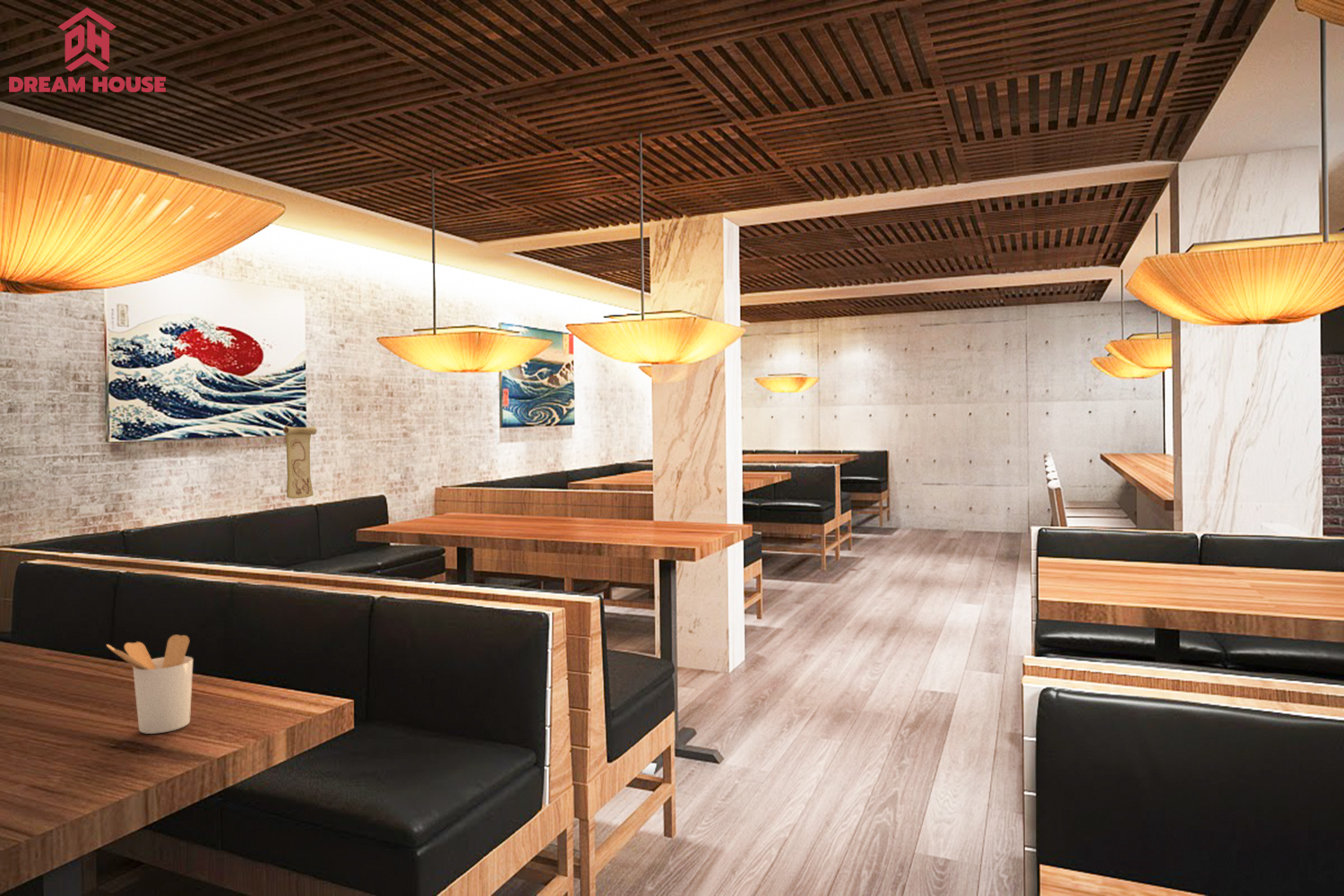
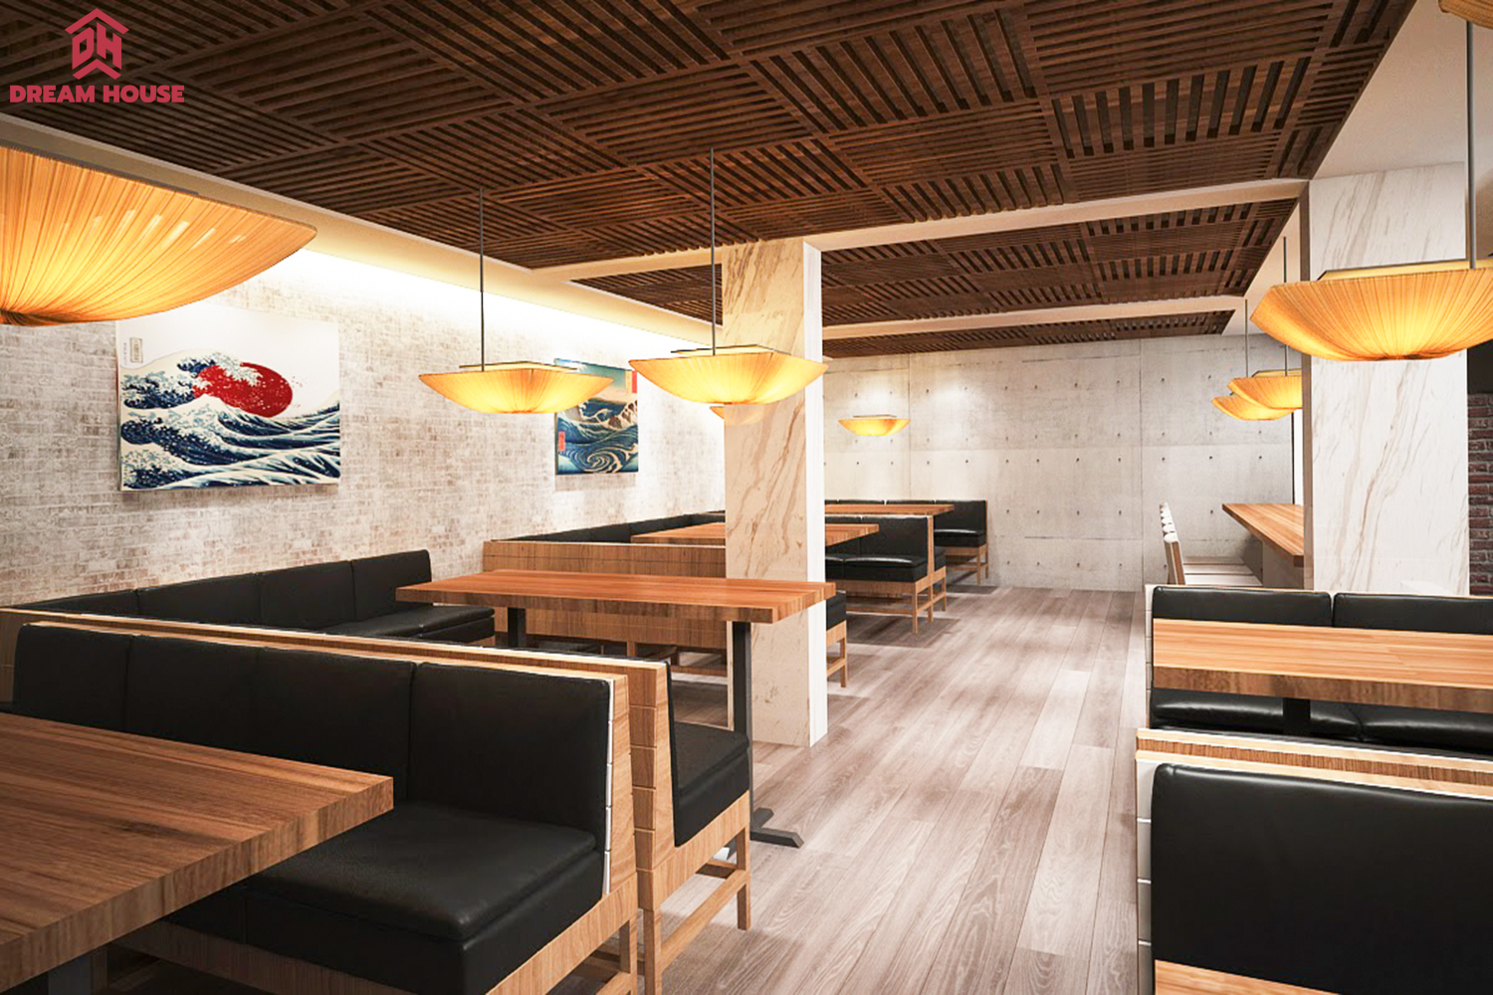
- utensil holder (150, 682)
- wall scroll (300, 455)
